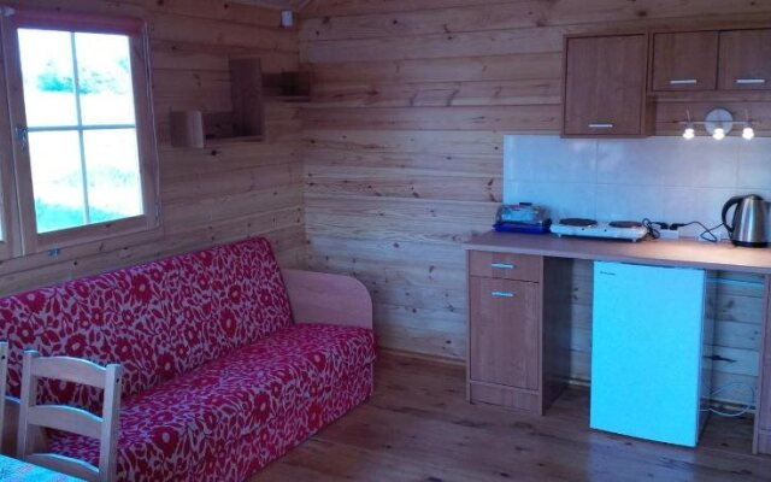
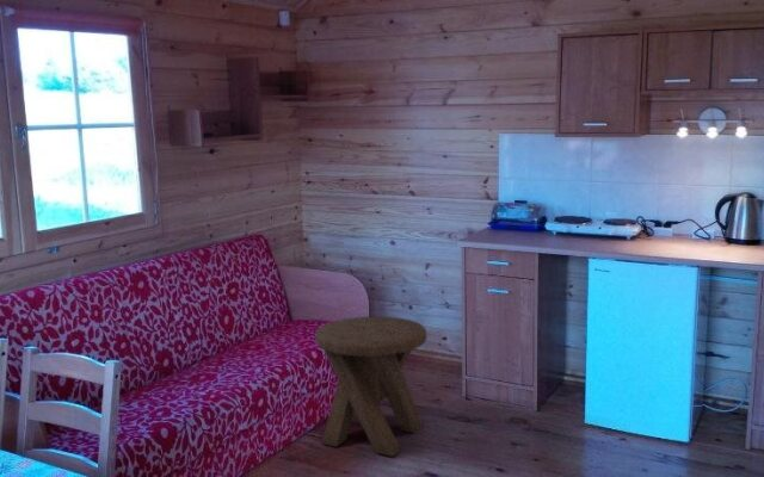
+ music stool (371, 383)
